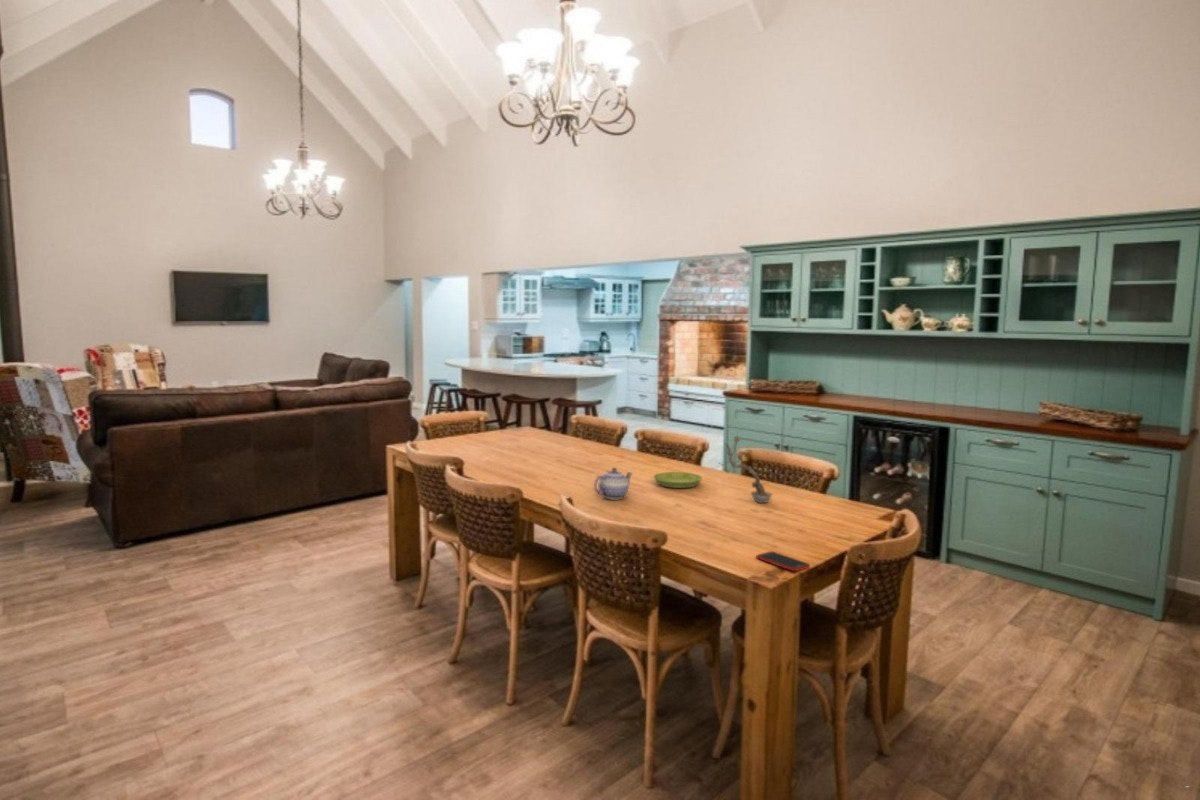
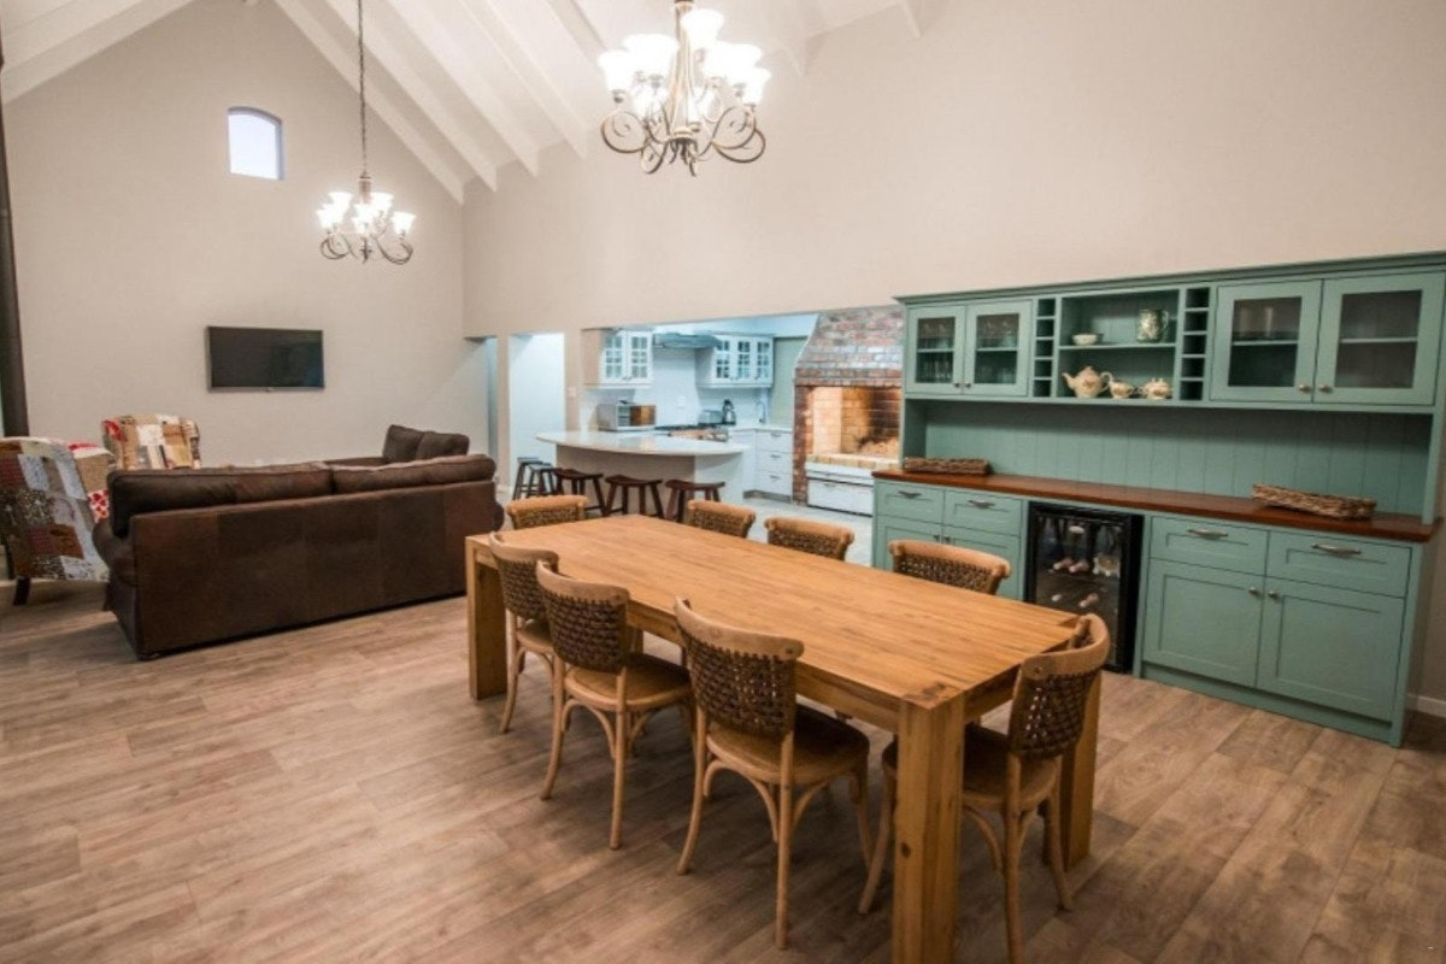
- saucer (677, 480)
- cell phone (782, 561)
- teapot (613, 482)
- plant (739, 466)
